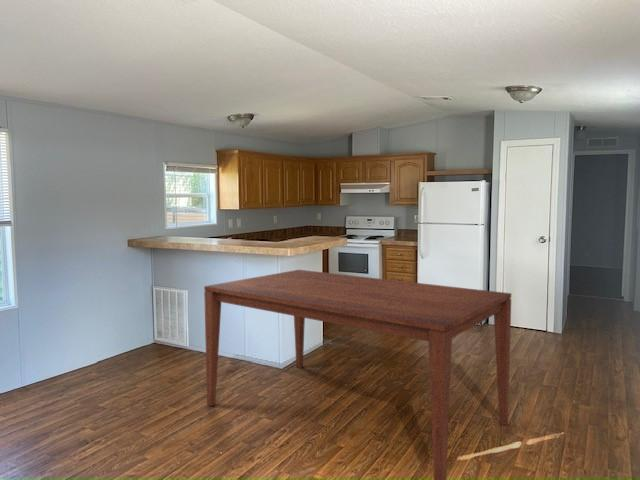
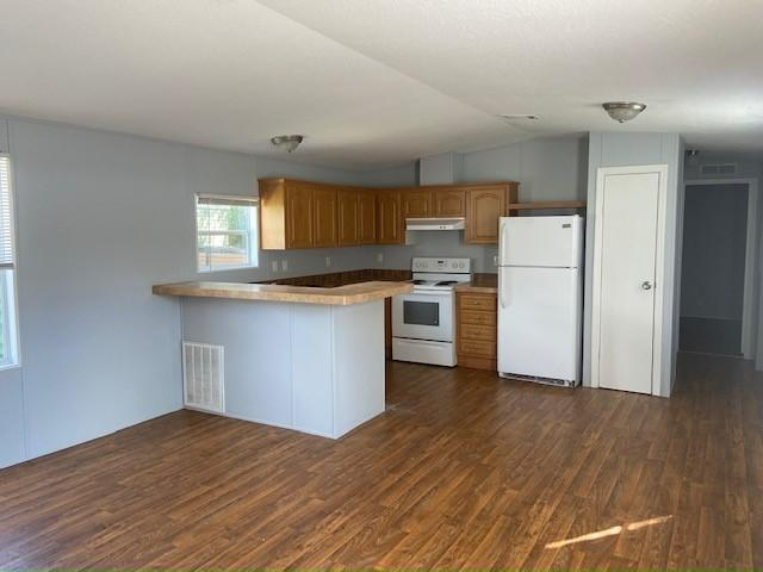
- dining table (355, 327)
